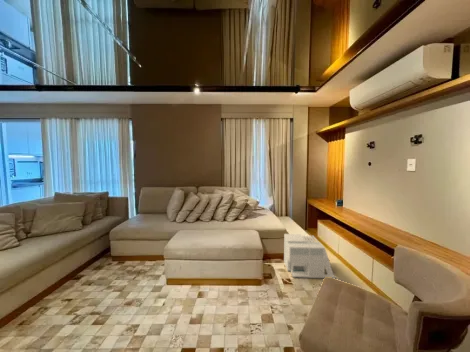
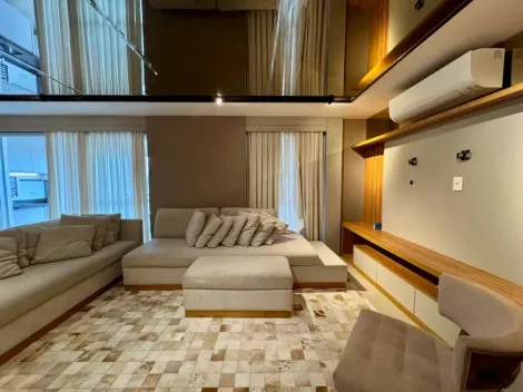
- architectural model (307, 254)
